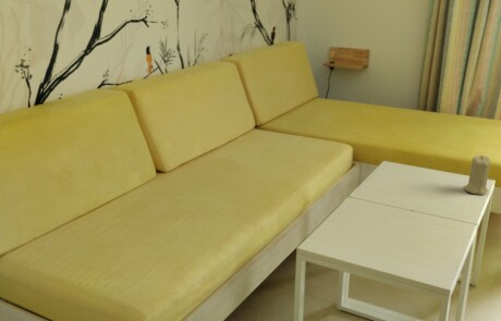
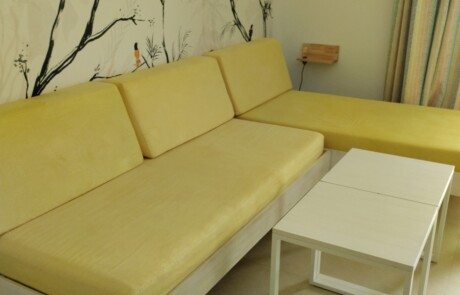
- candle (478, 173)
